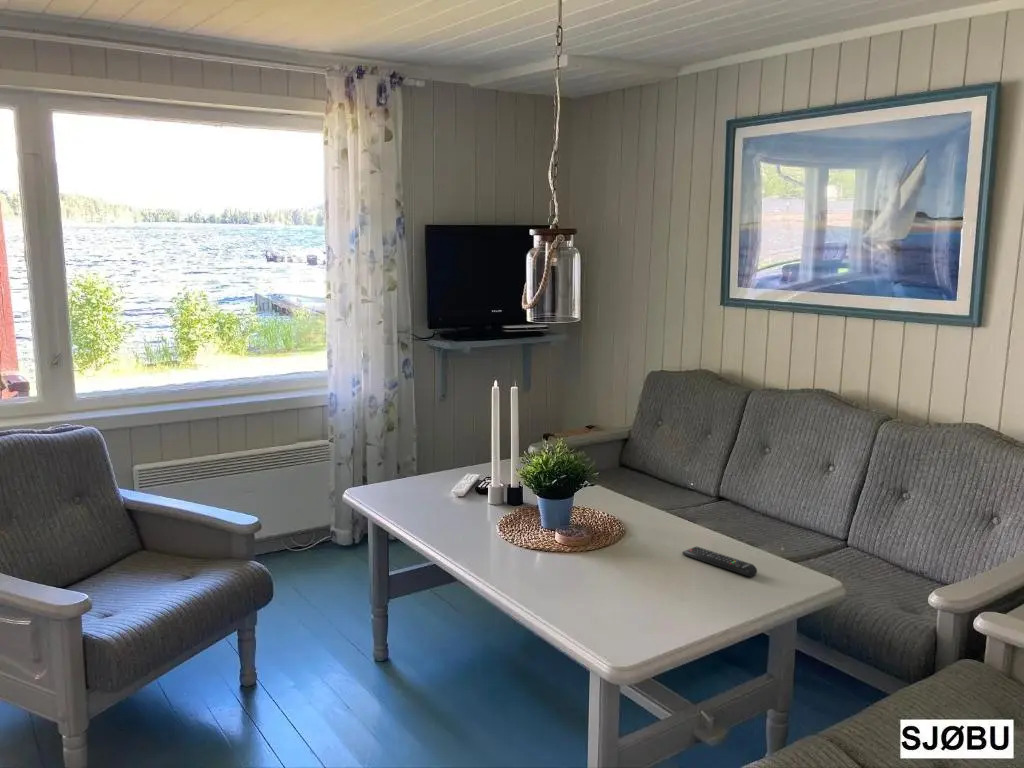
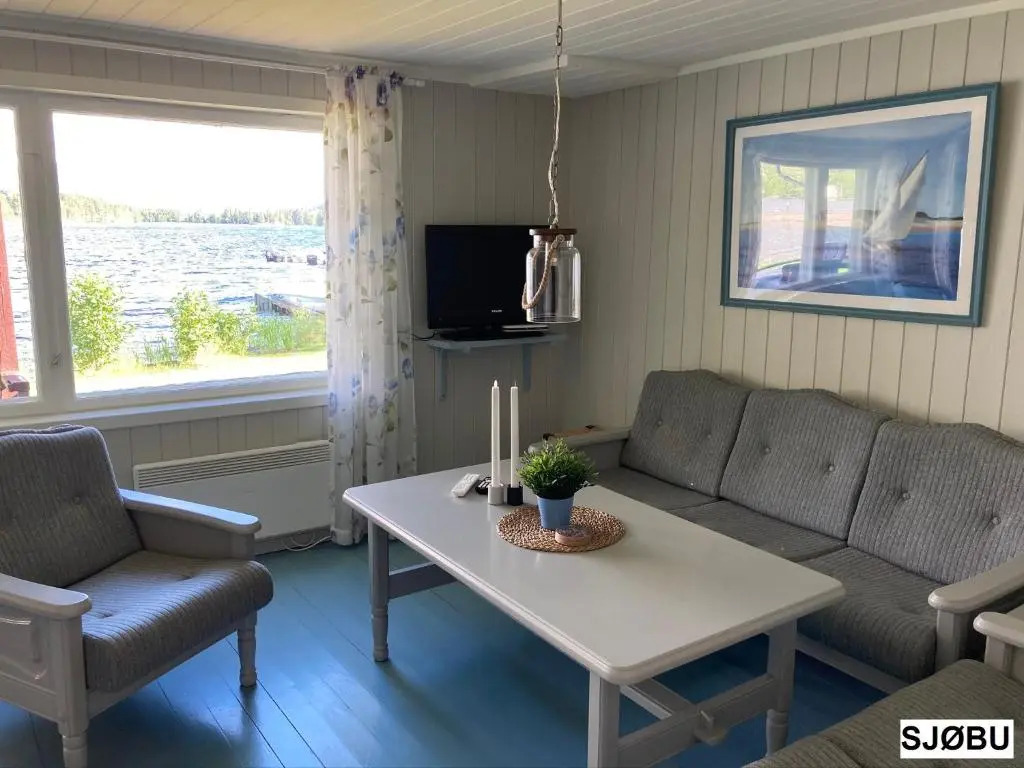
- remote control (718, 560)
